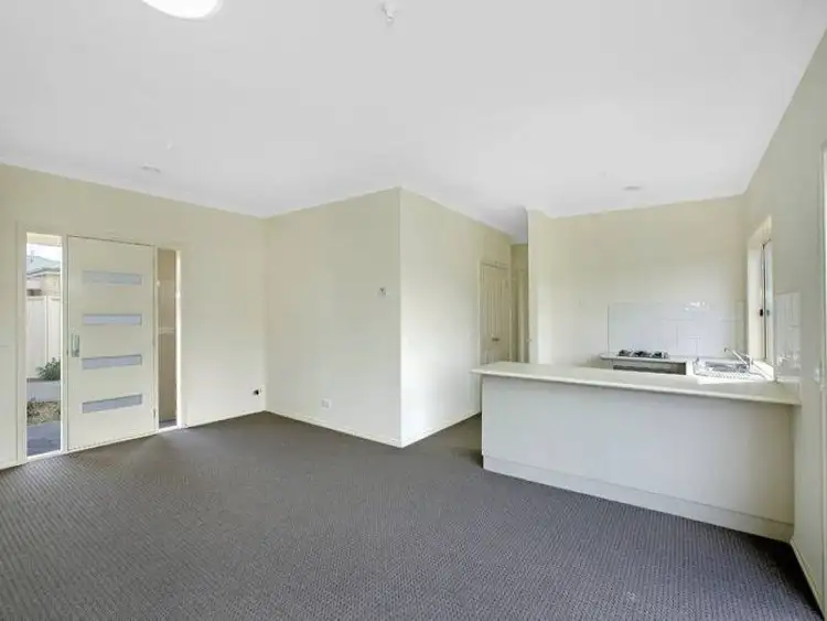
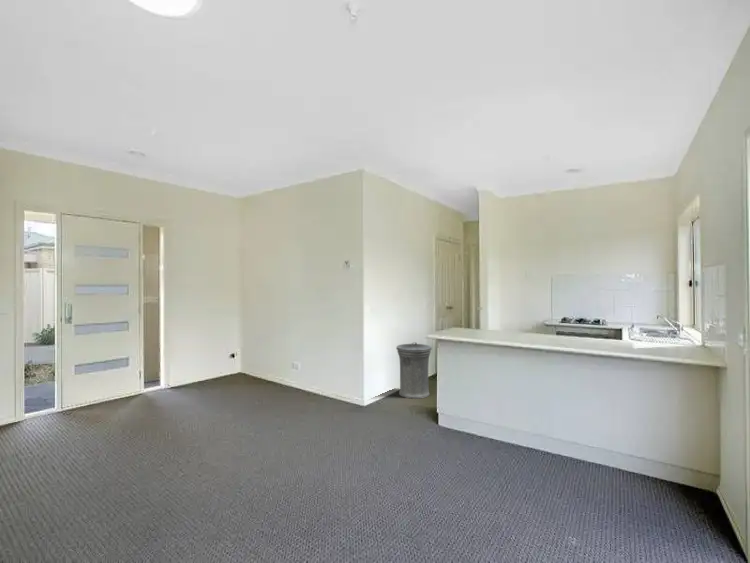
+ trash can (414, 368)
